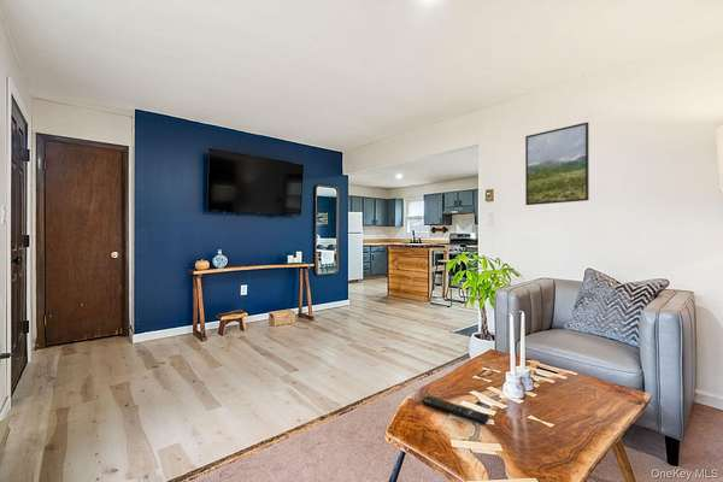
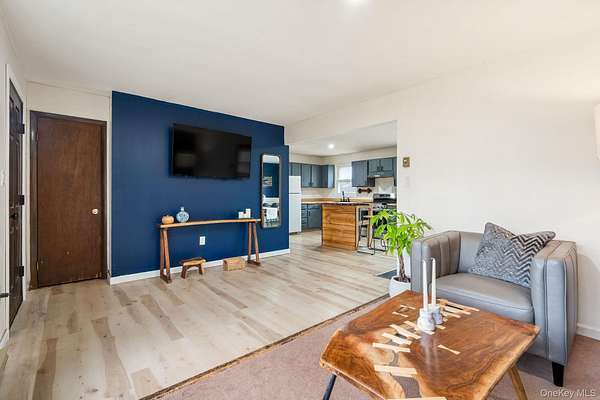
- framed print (554, 166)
- remote control (453, 408)
